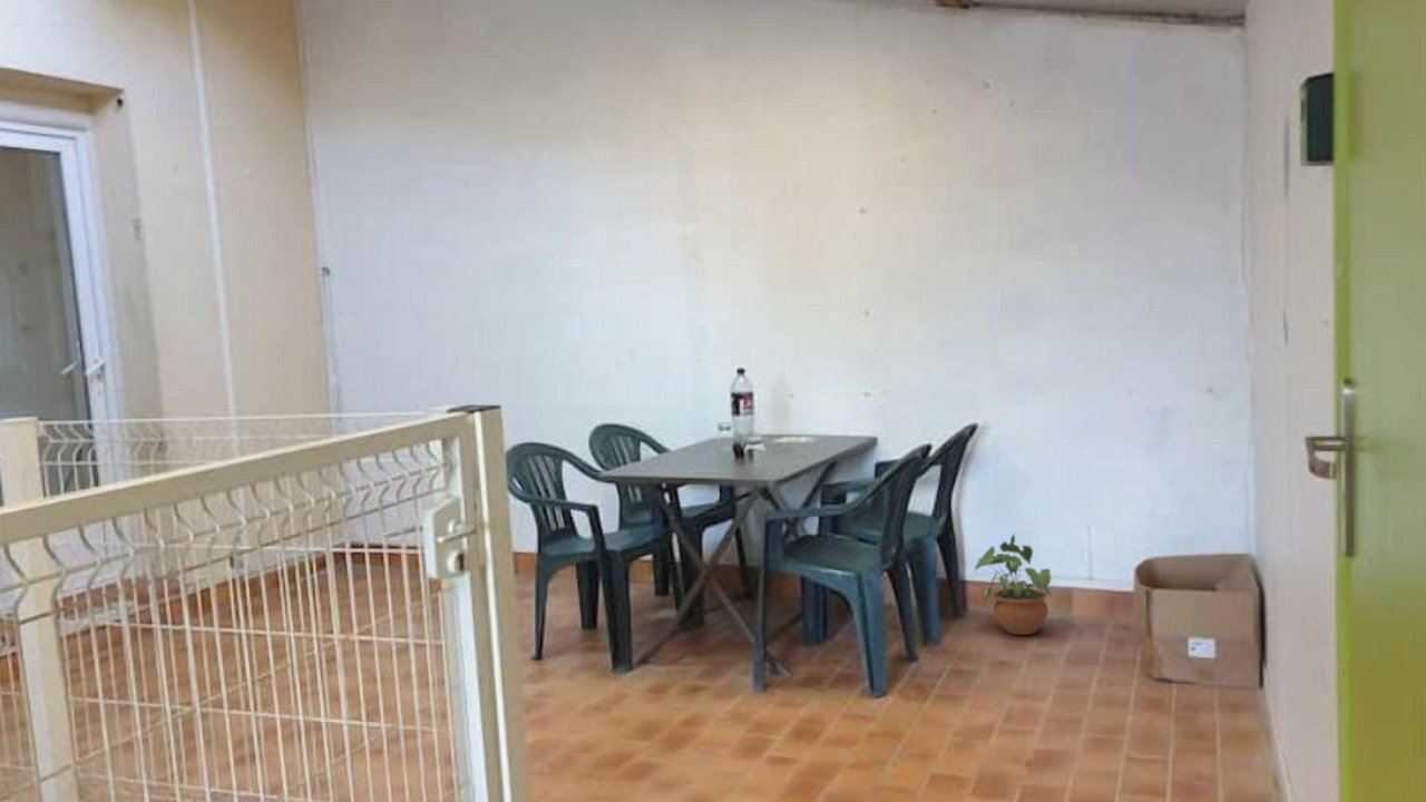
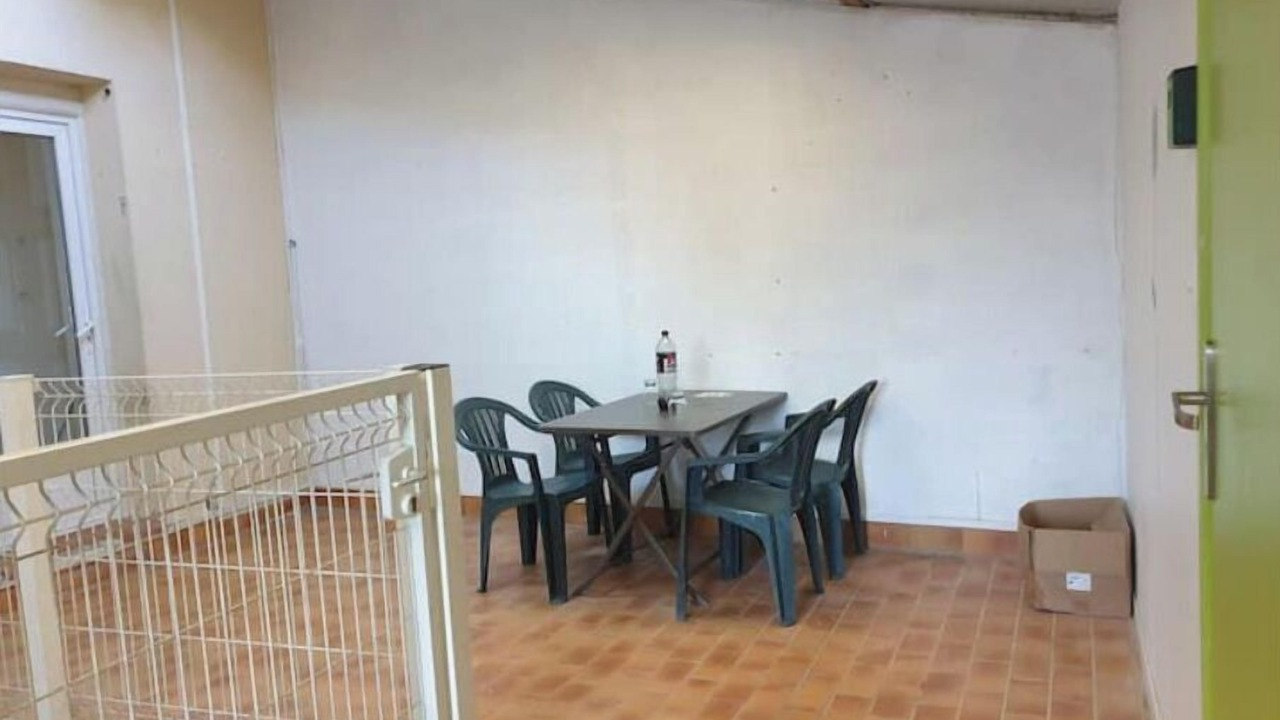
- potted plant (1016, 581)
